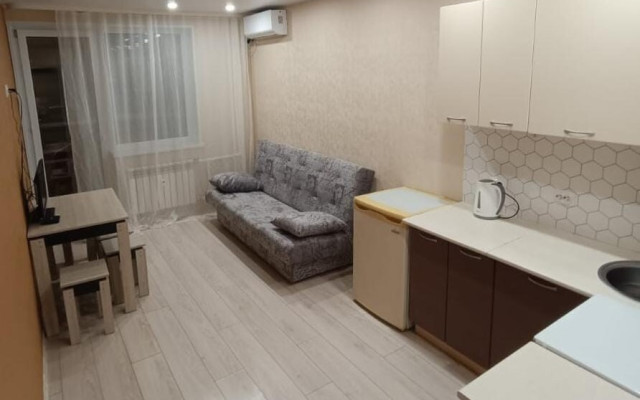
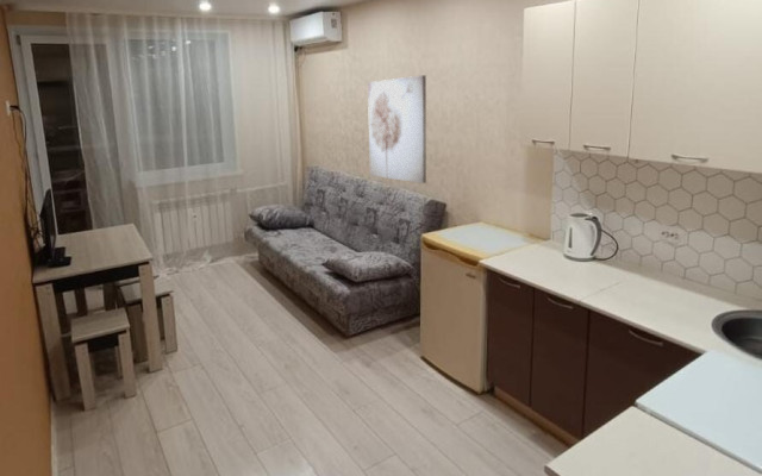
+ wall art (395, 130)
